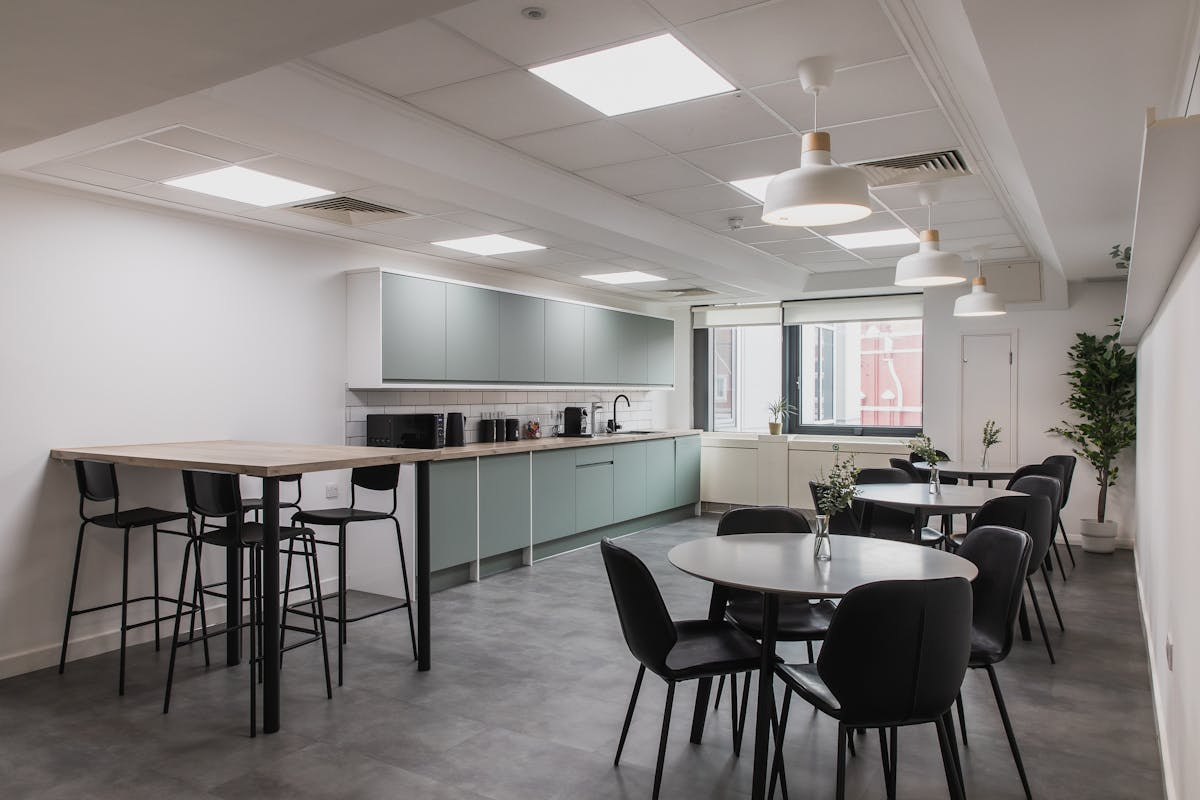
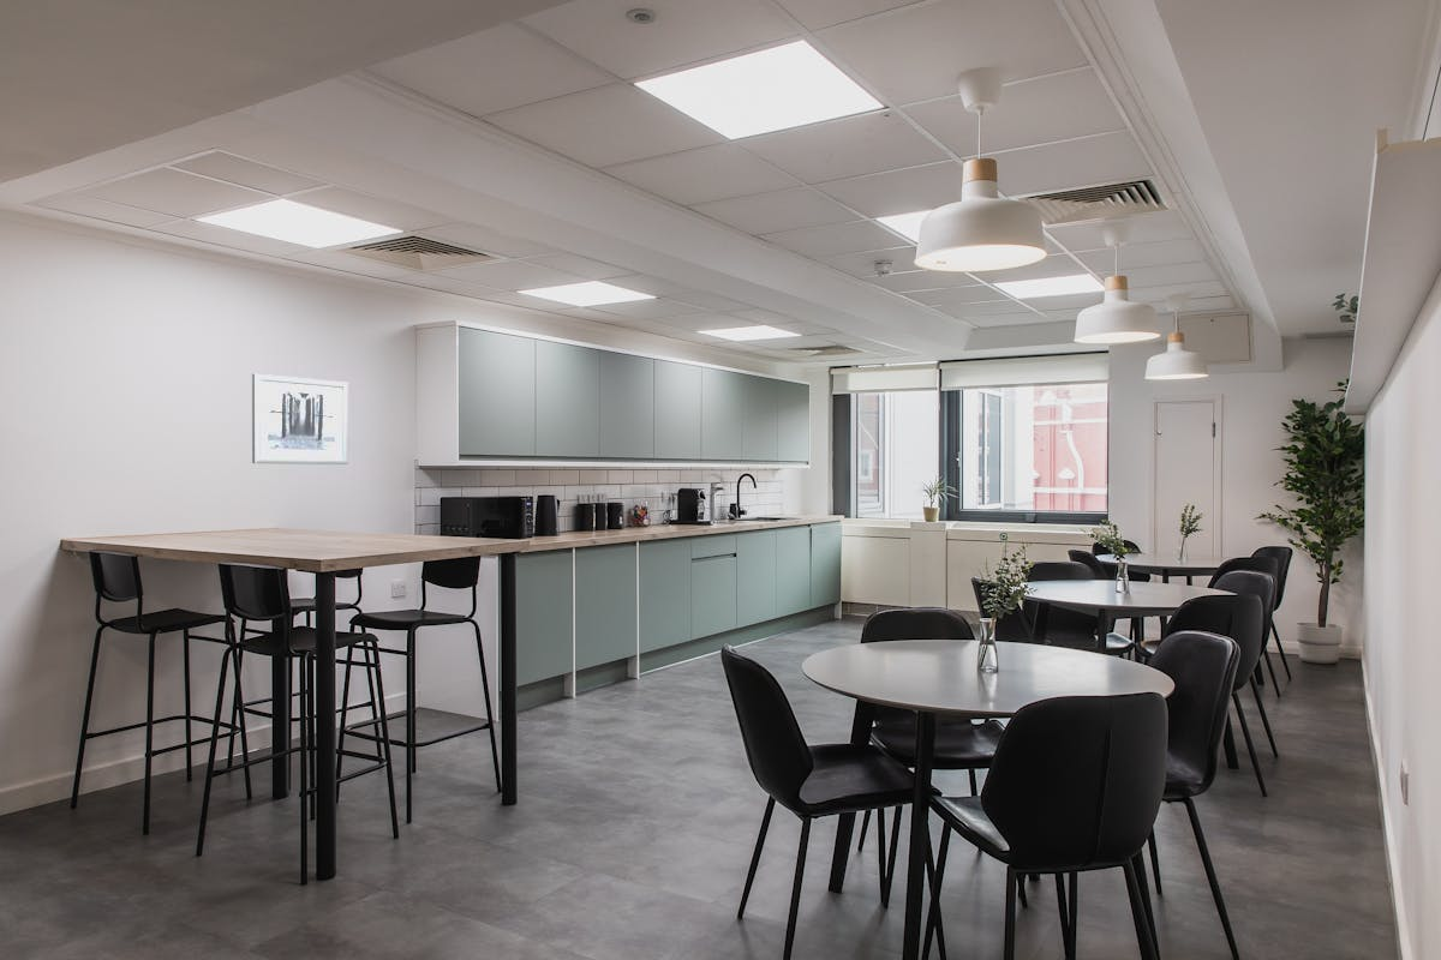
+ wall art (301, 421)
